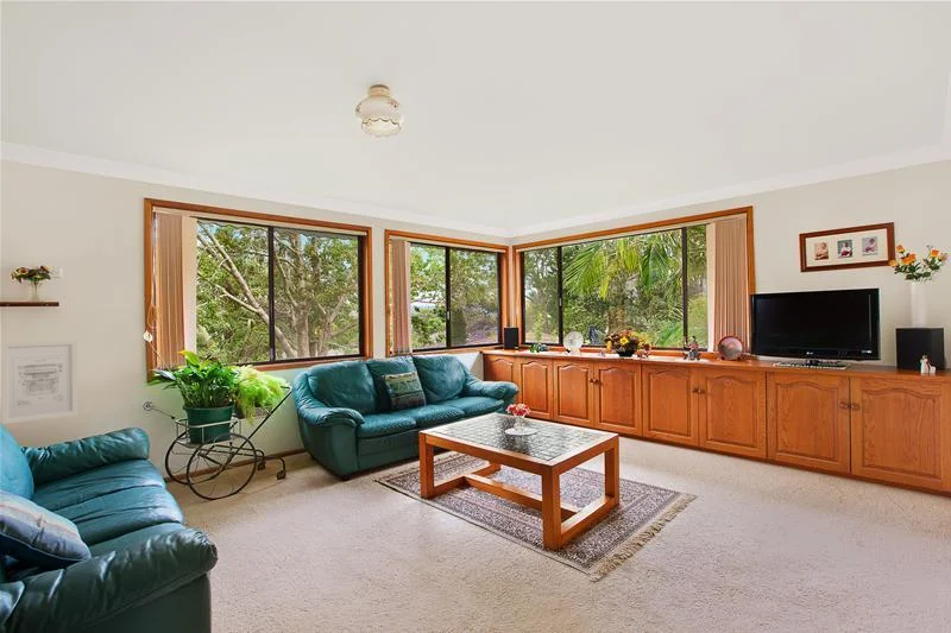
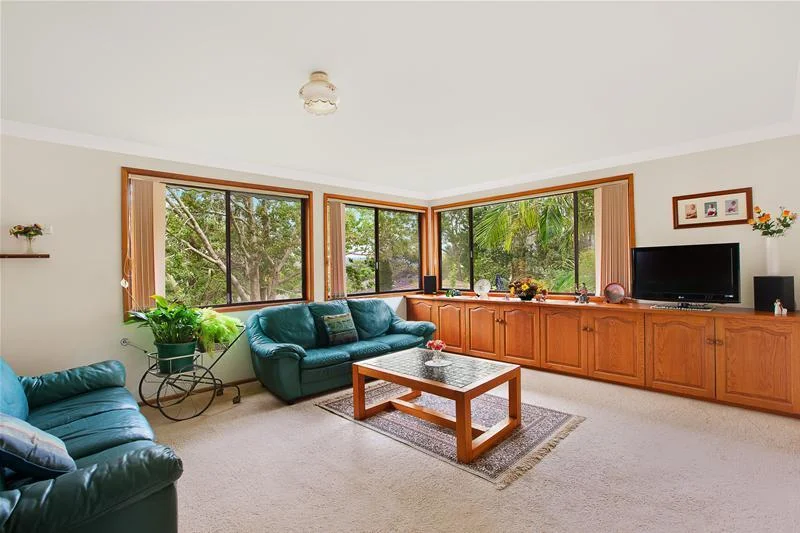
- wall art (40, 380)
